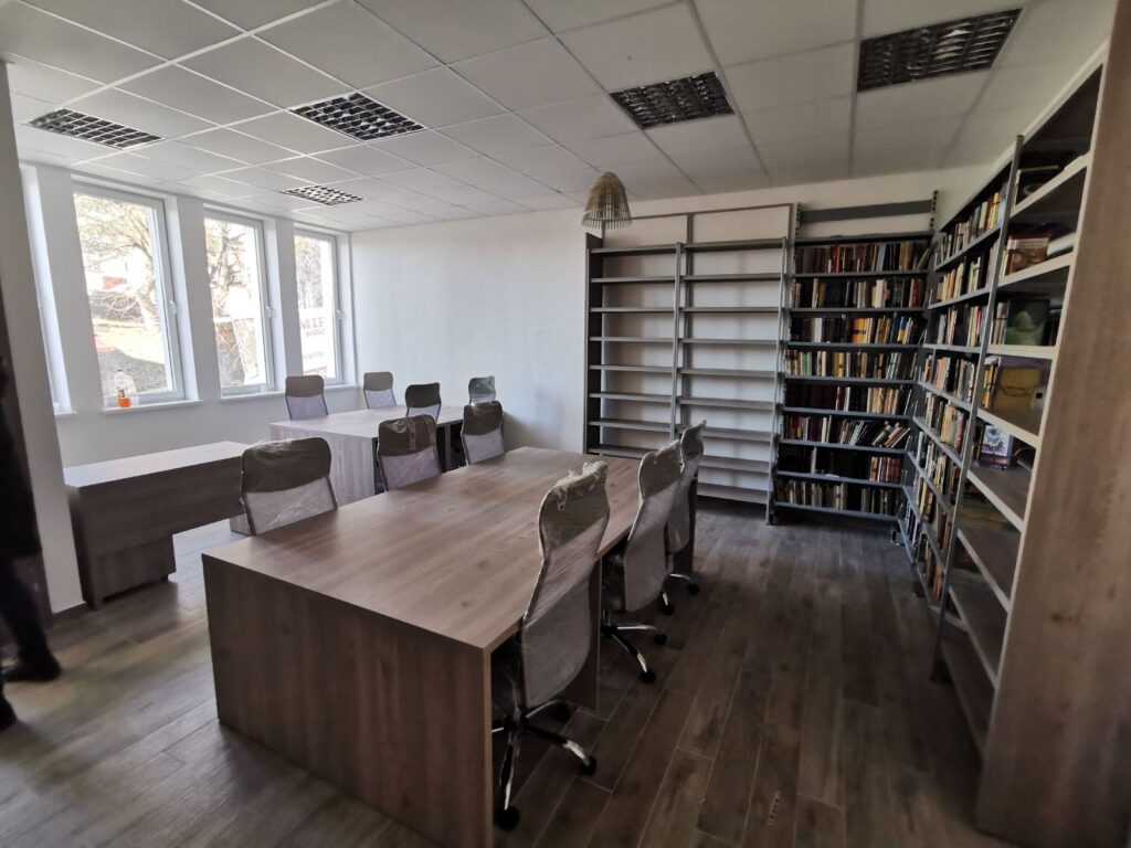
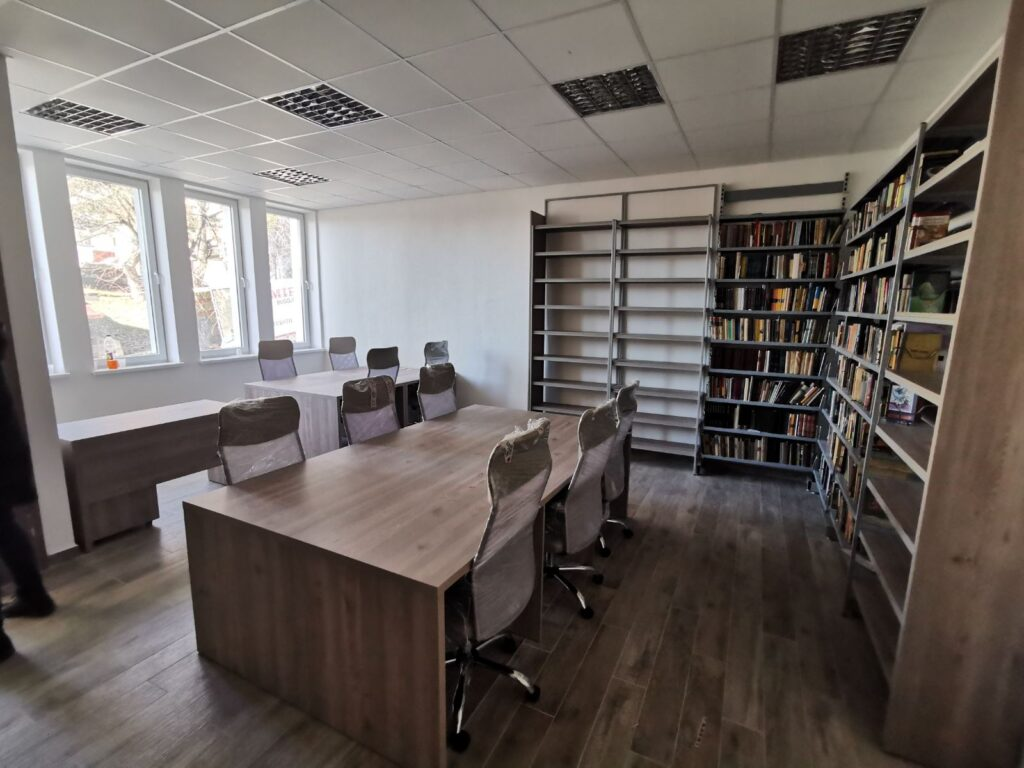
- lamp shade (606, 199)
